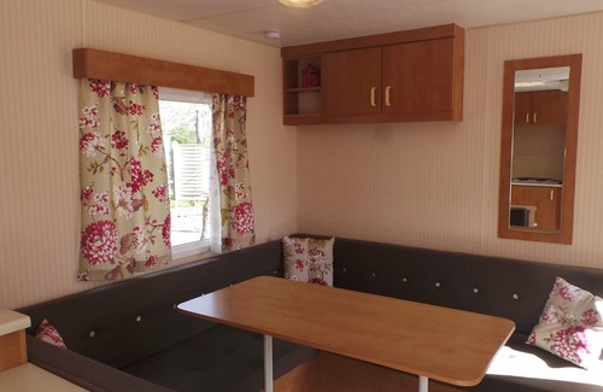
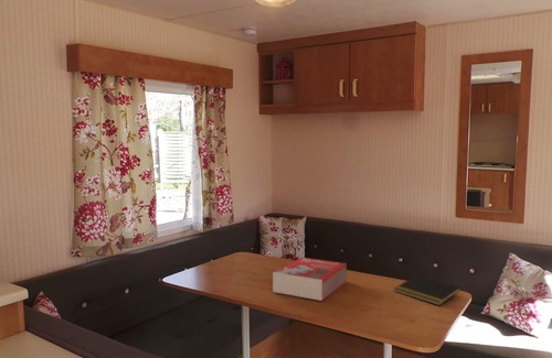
+ notepad (426, 289)
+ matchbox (310, 276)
